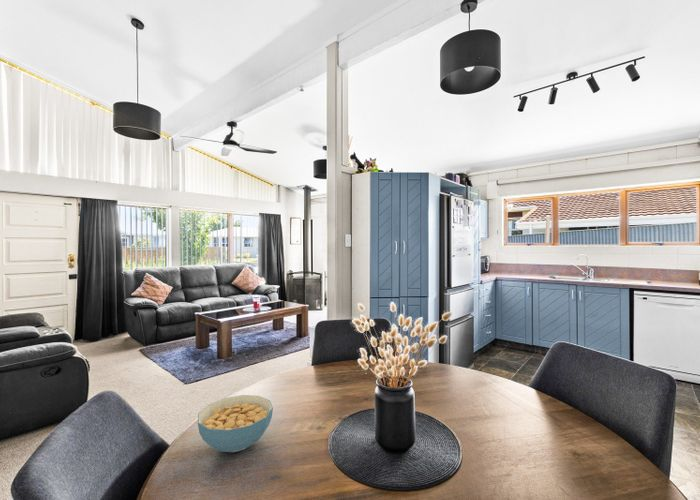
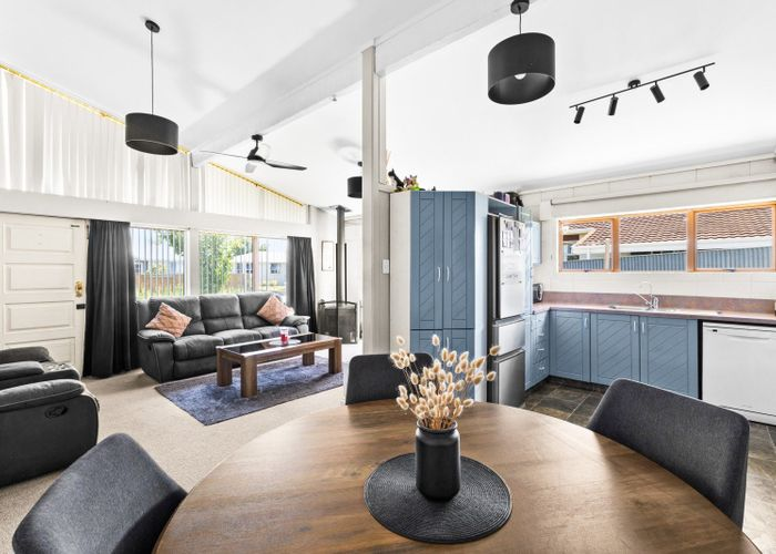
- cereal bowl (236, 428)
